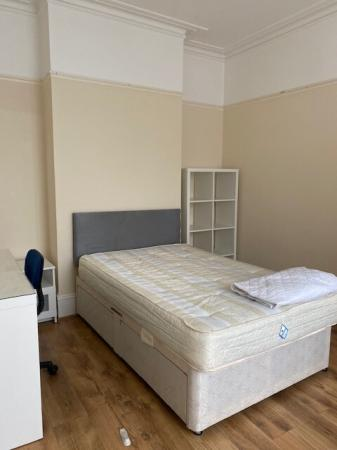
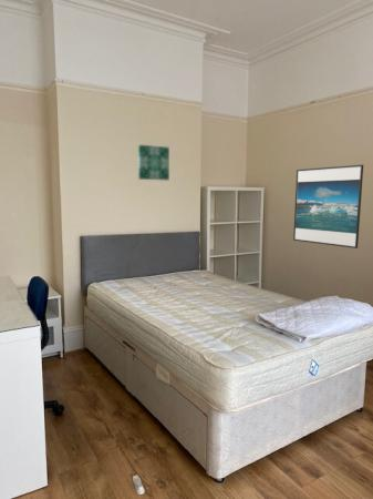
+ wall art (154, 163)
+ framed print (324, 206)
